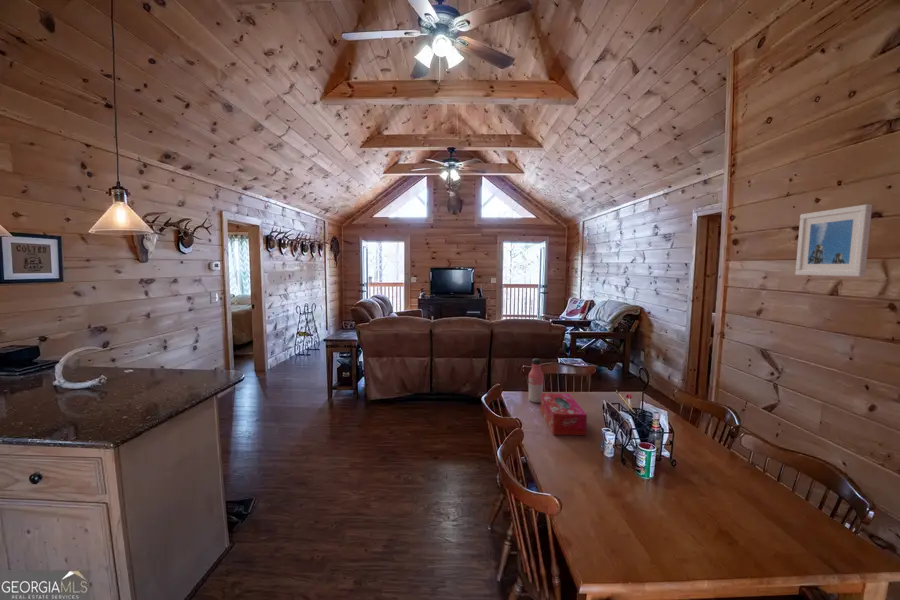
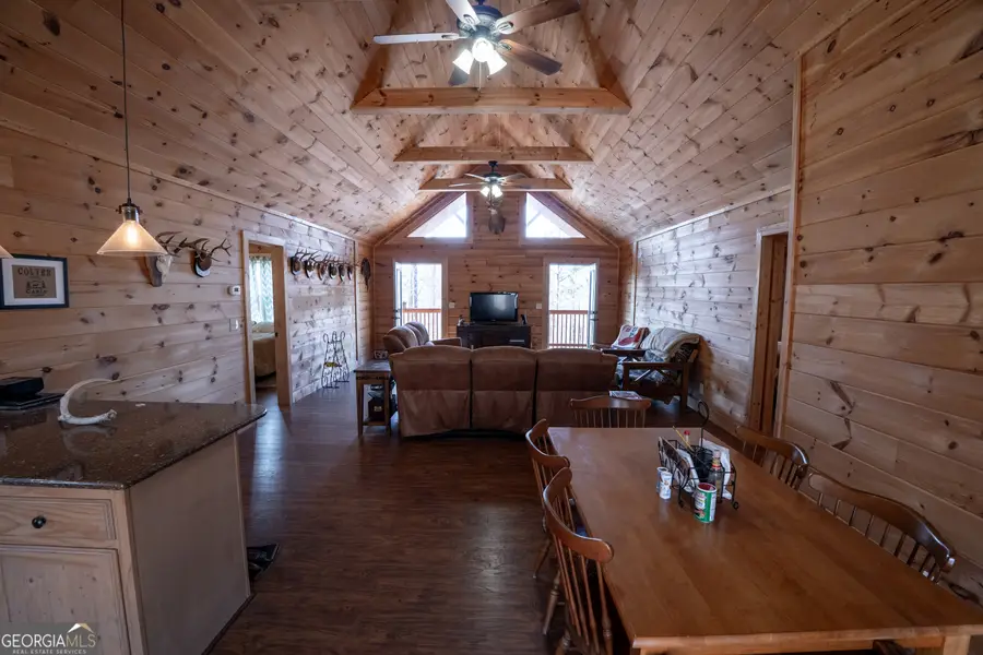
- water bottle (536, 380)
- tissue box (561, 412)
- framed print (830, 243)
